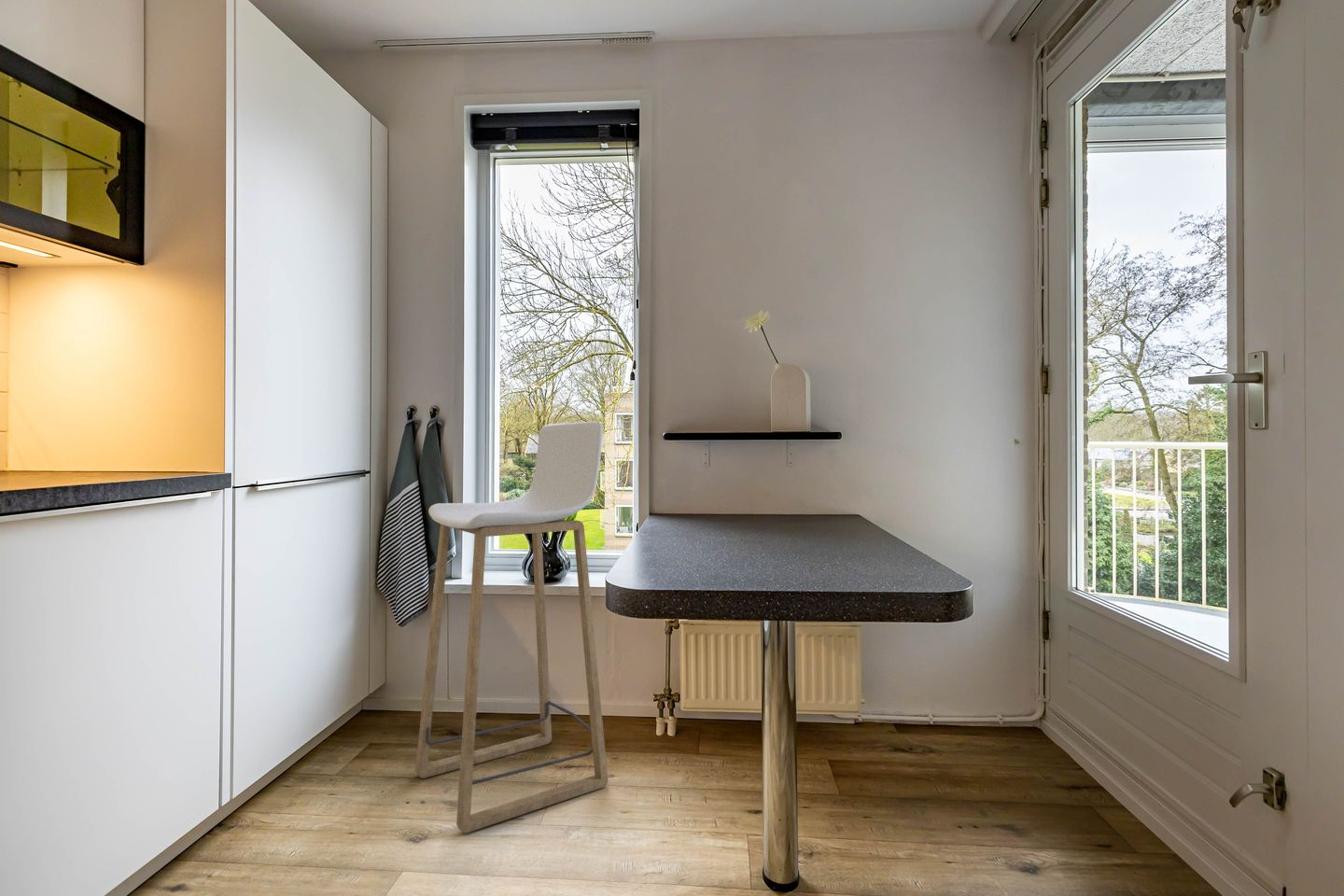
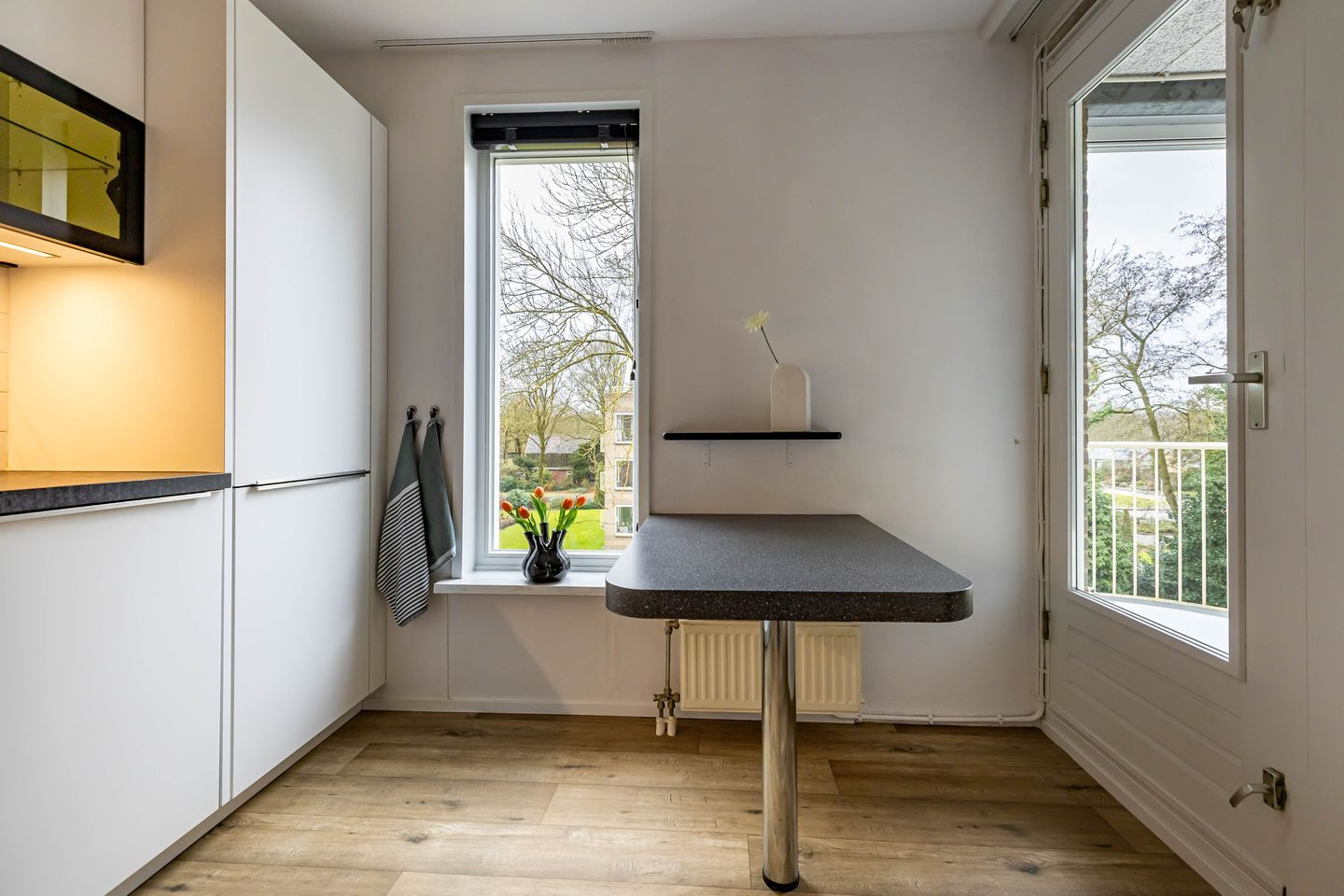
- bar stool (535, 600)
